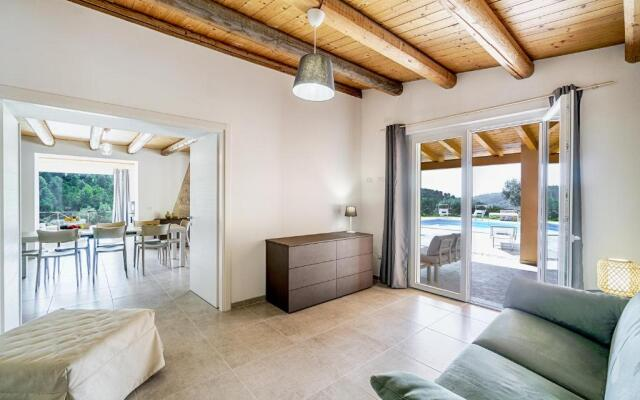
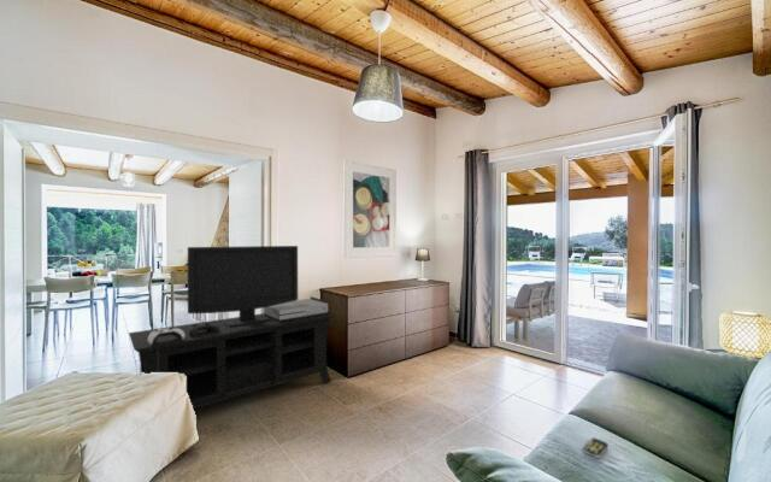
+ media console (242, 322)
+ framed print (371, 211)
+ remote control (595, 447)
